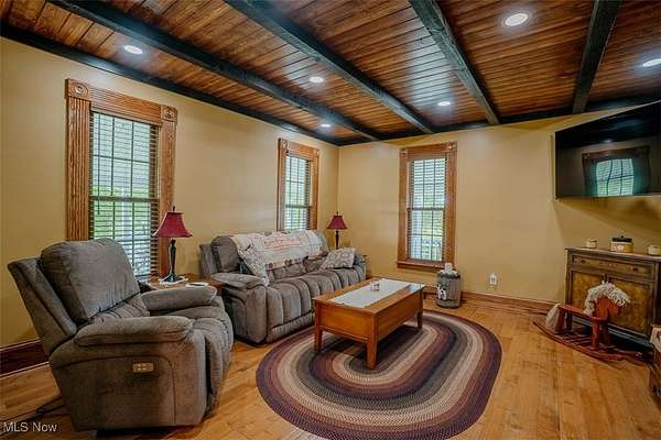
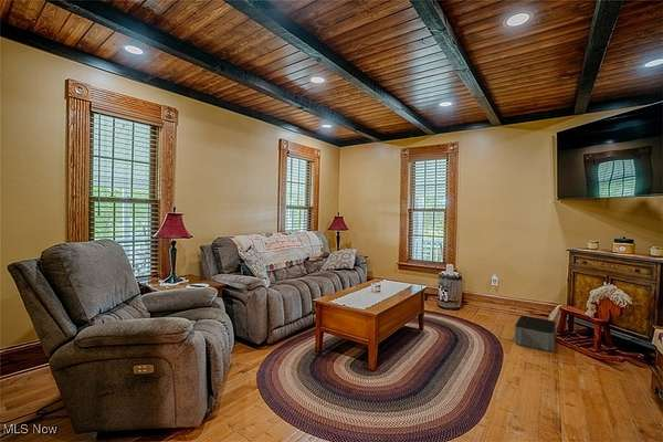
+ storage bin (535, 332)
